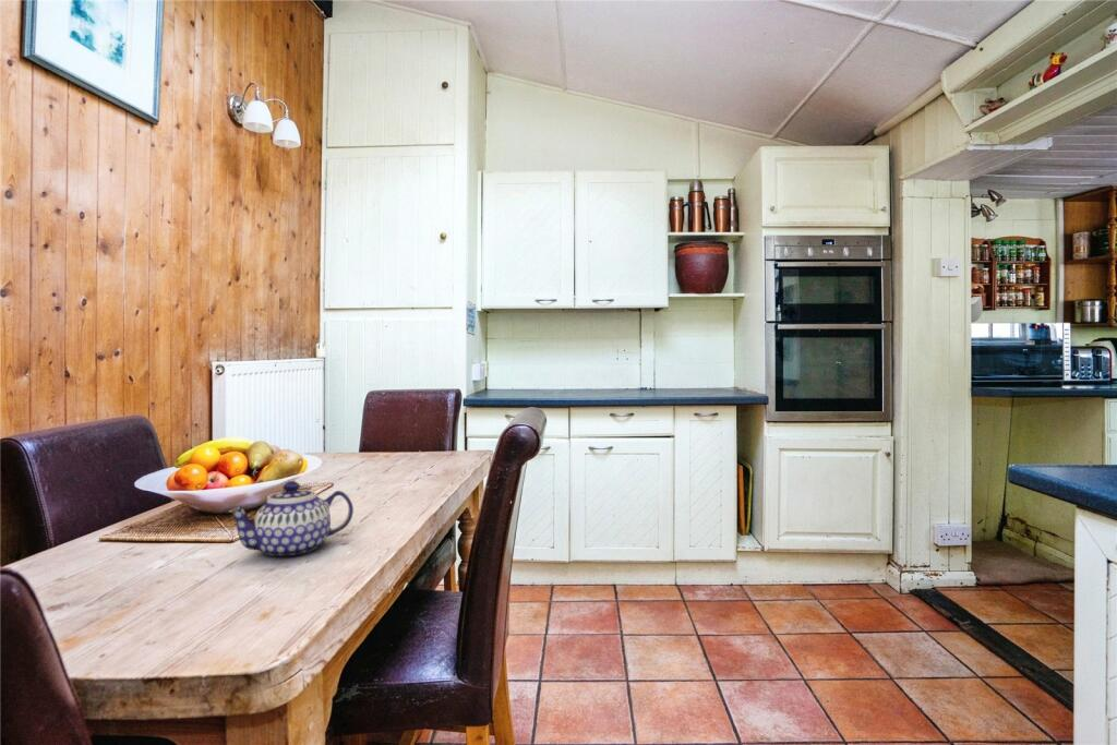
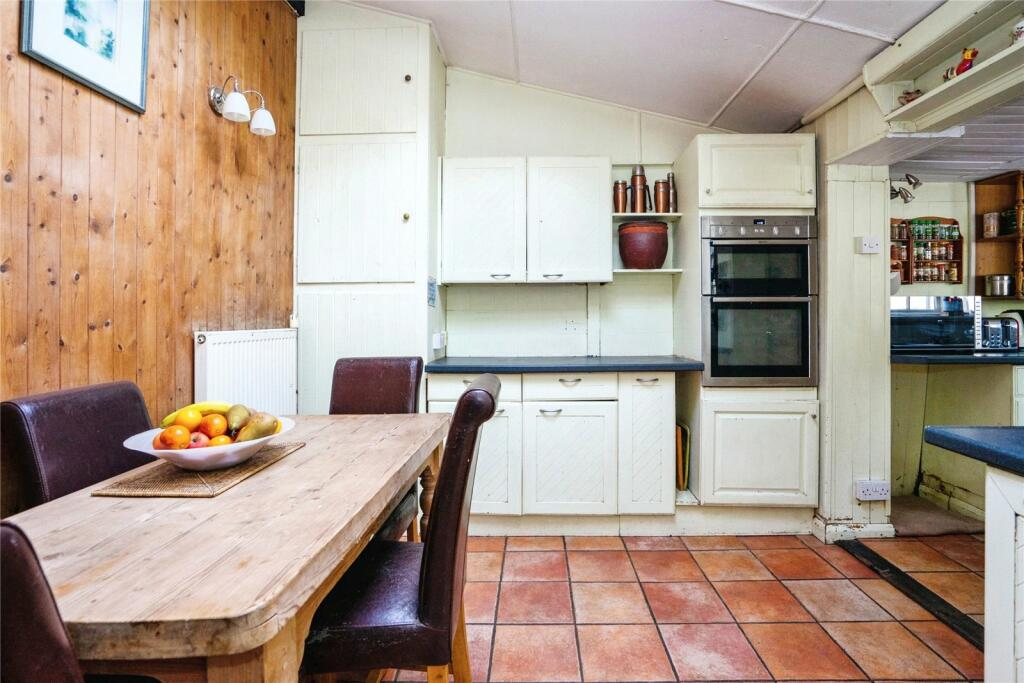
- teapot (293, 514)
